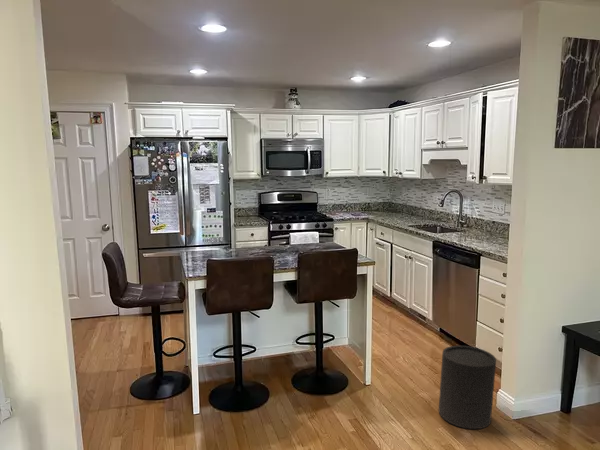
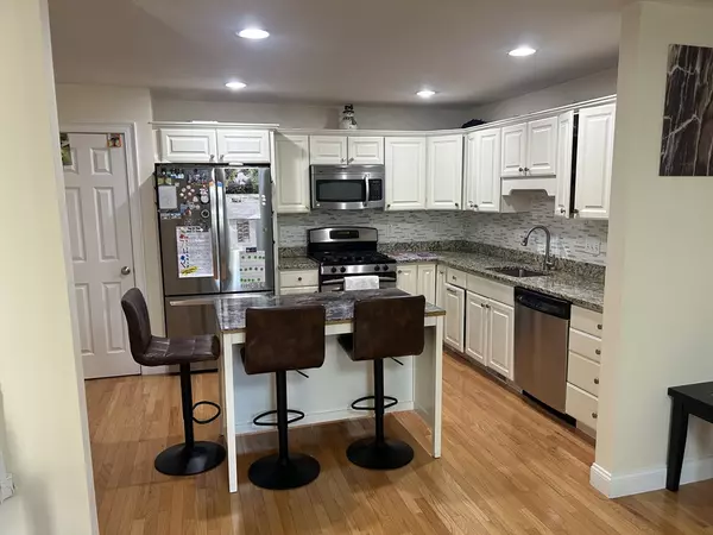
- trash can (466, 385)
